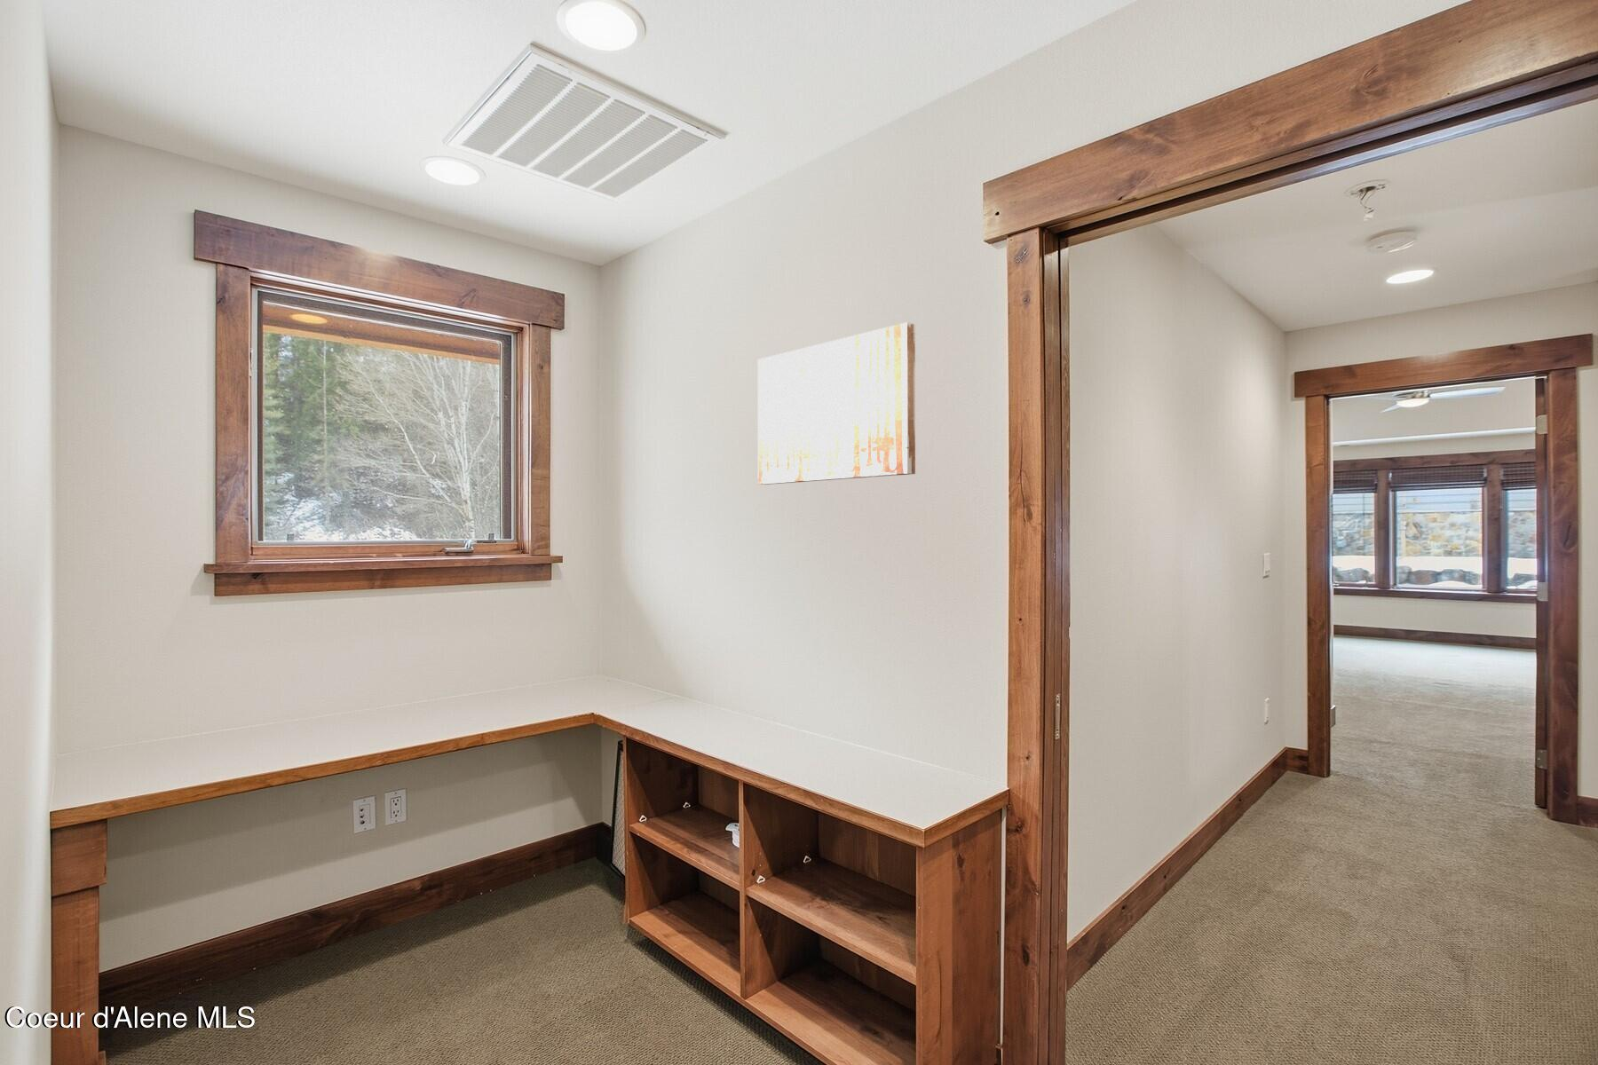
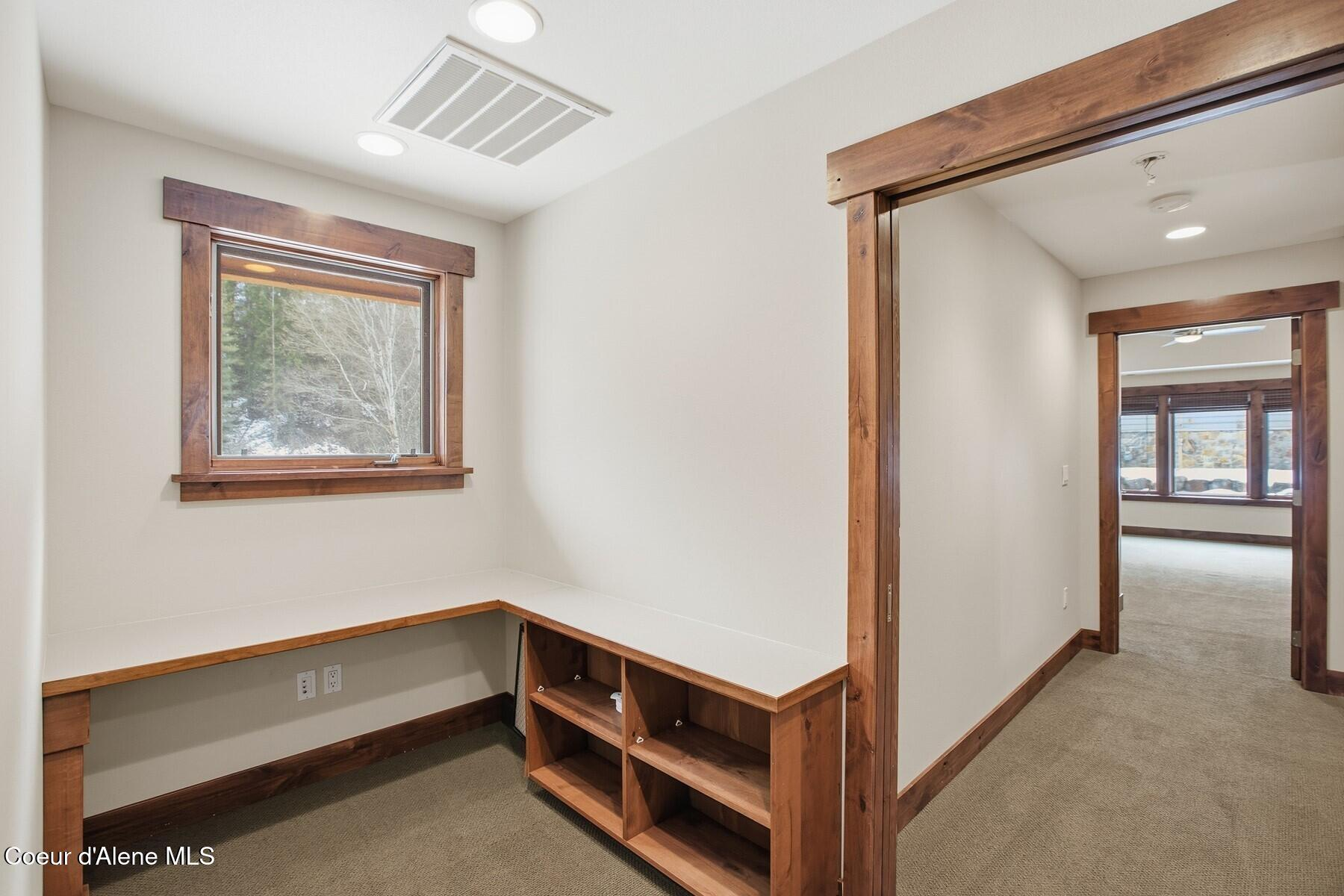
- wall art (829, 411)
